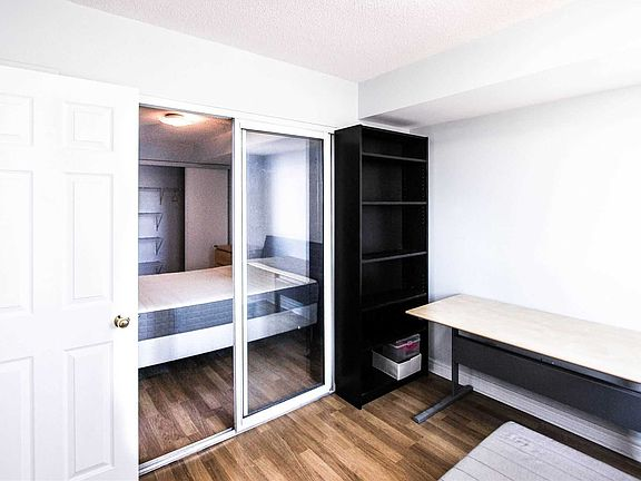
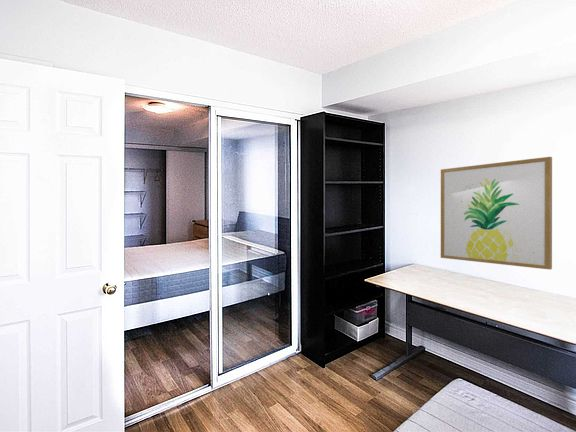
+ wall art (489, 213)
